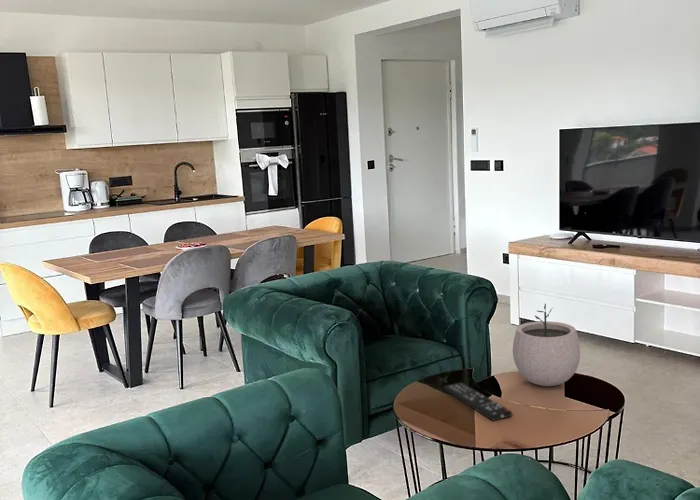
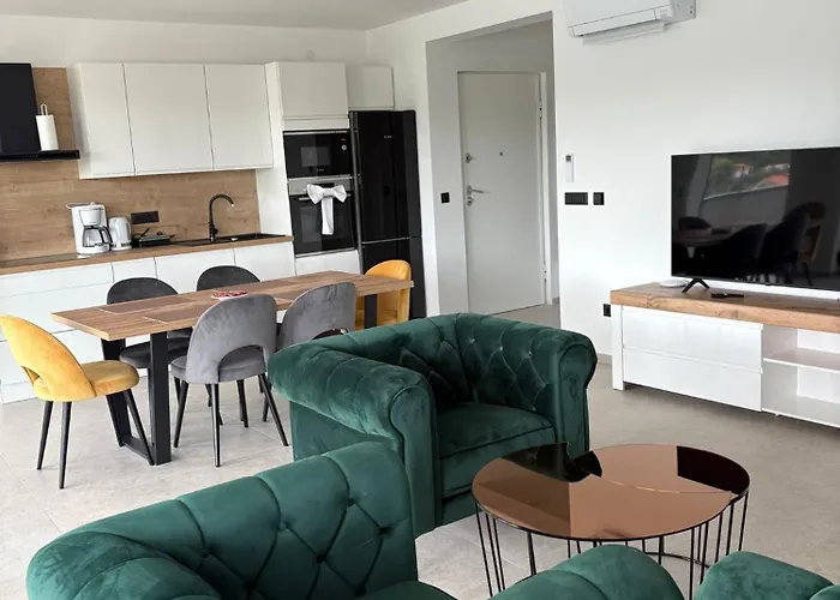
- remote control (476, 399)
- plant pot (546, 344)
